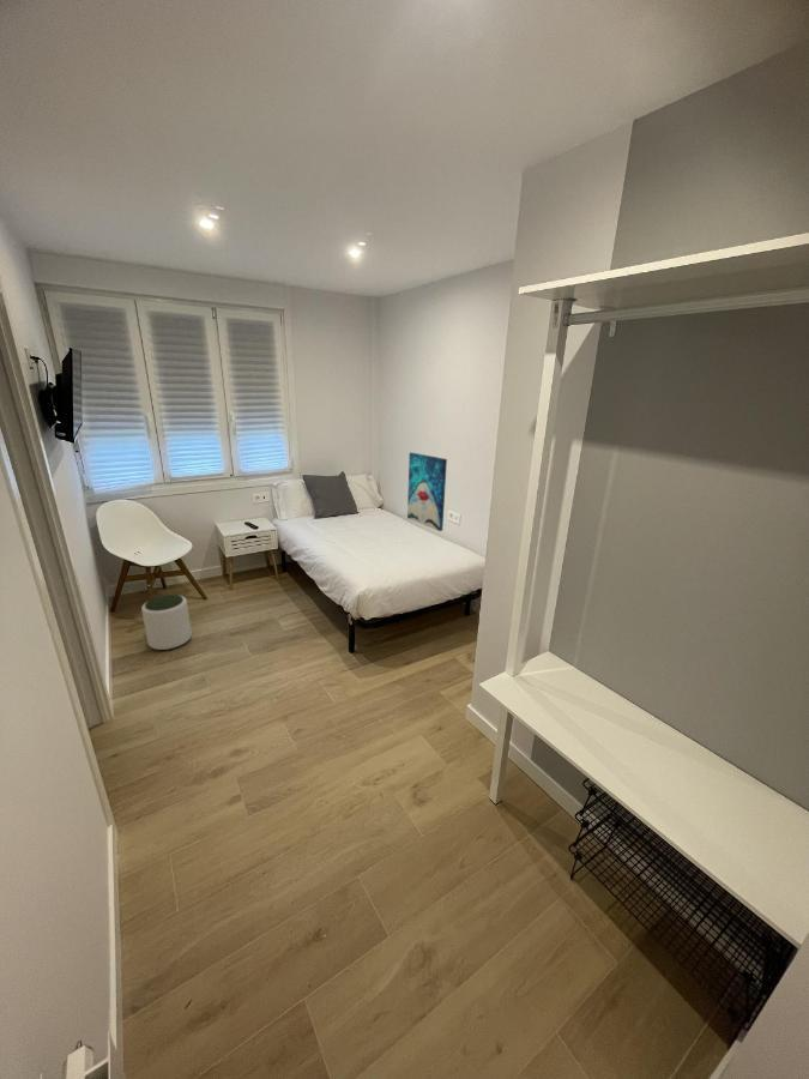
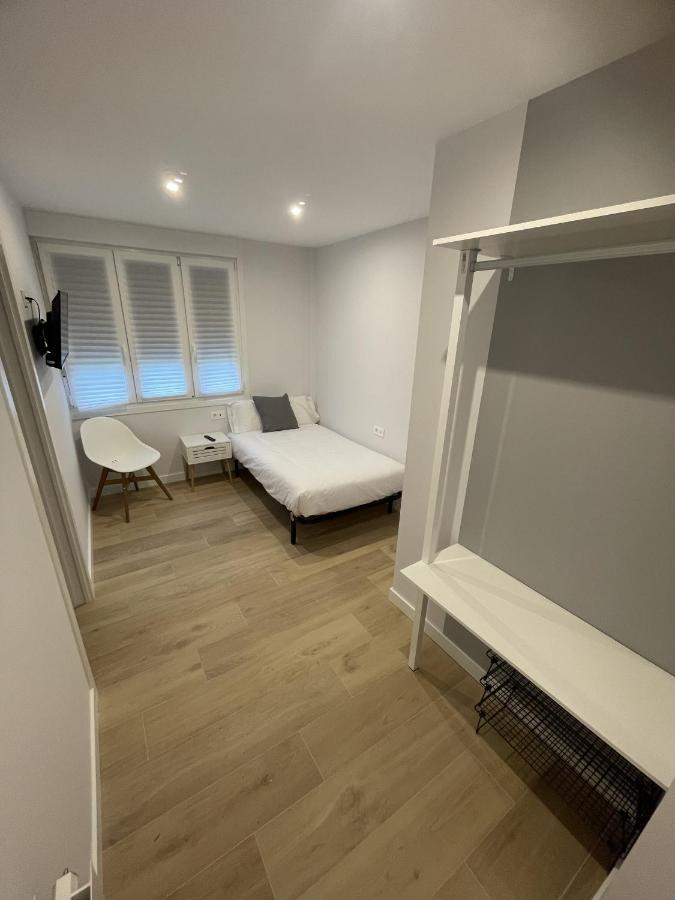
- wall art (425, 490)
- plant pot (167, 621)
